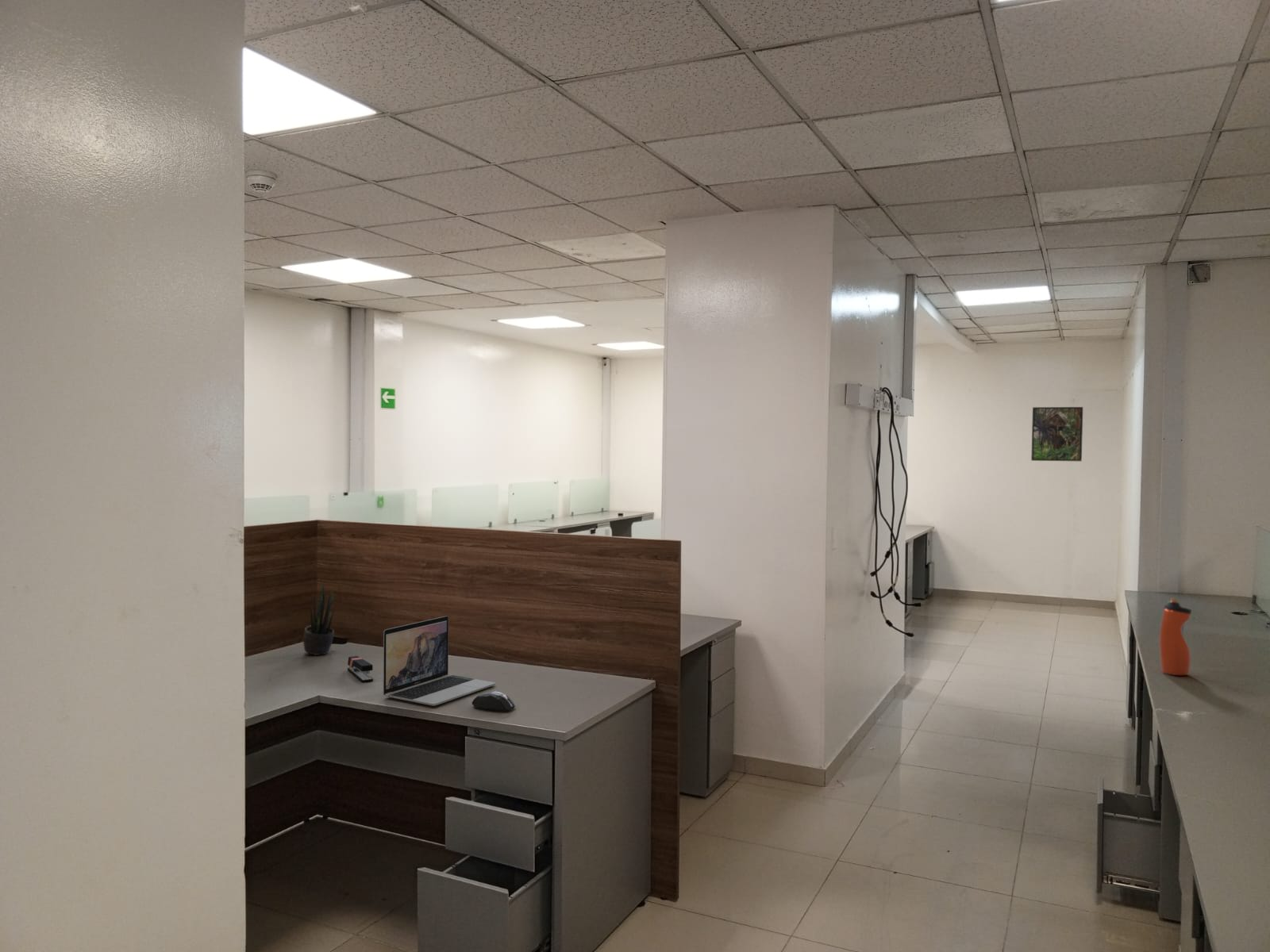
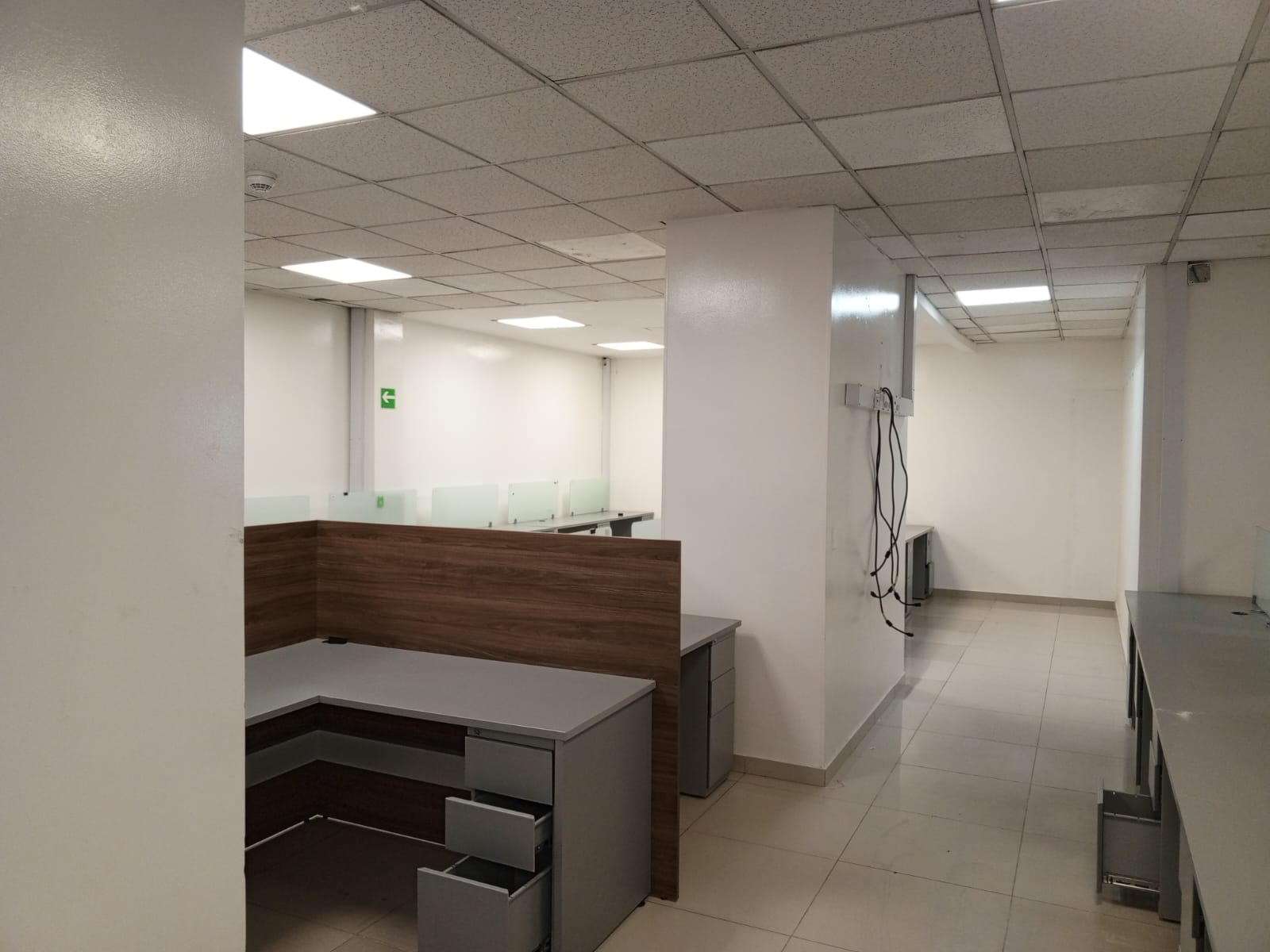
- mouse (492, 700)
- stapler (360, 667)
- water bottle (1175, 635)
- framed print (1056, 434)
- potted plant (321, 619)
- laptop (441, 658)
